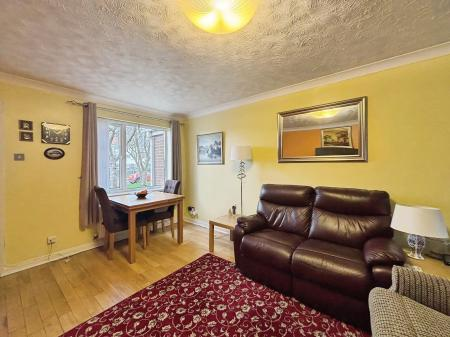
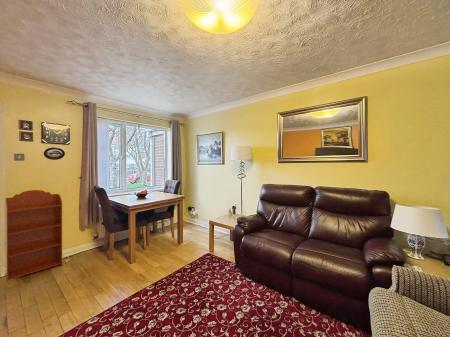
+ bookcase (35, 230)
